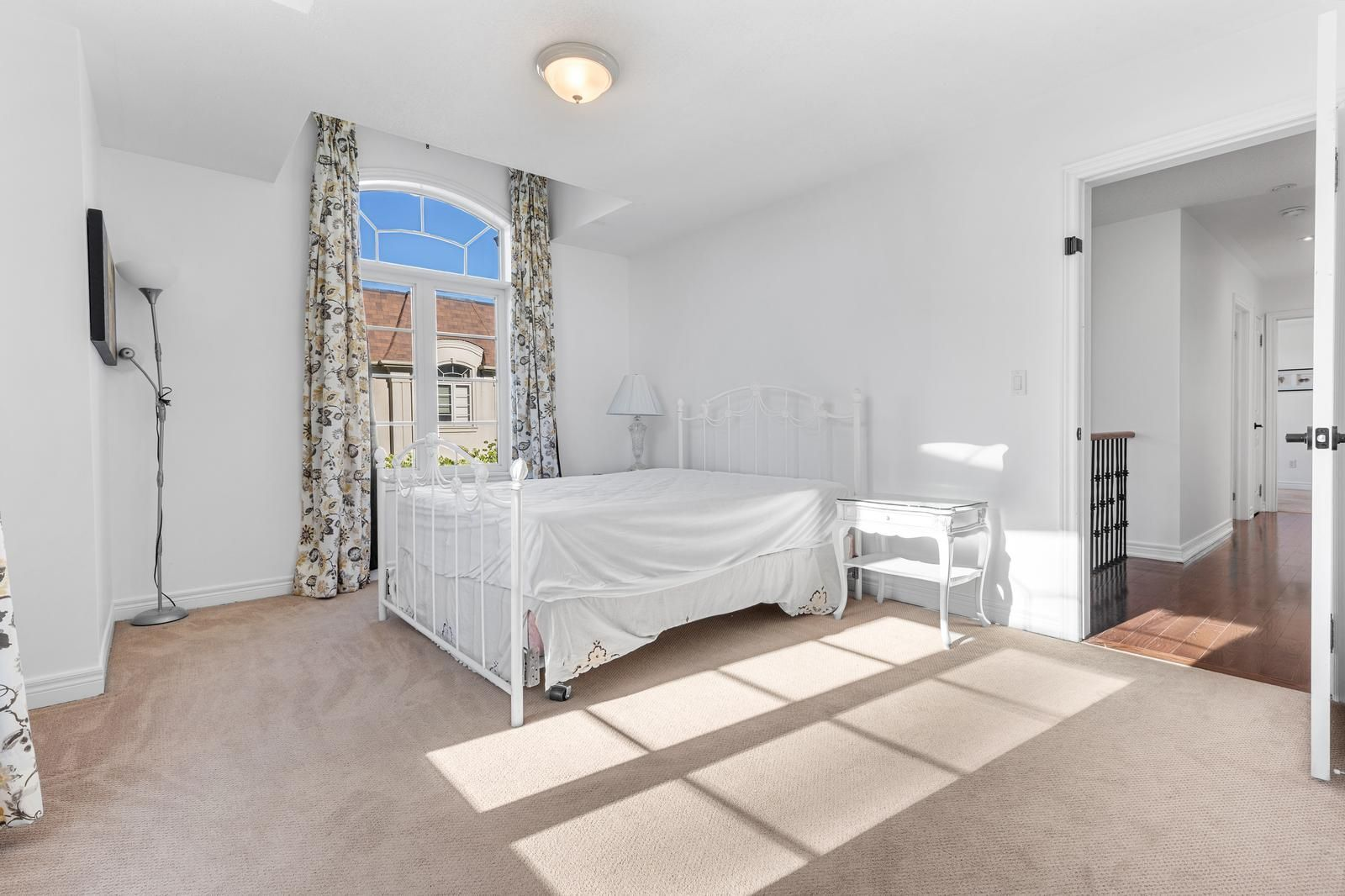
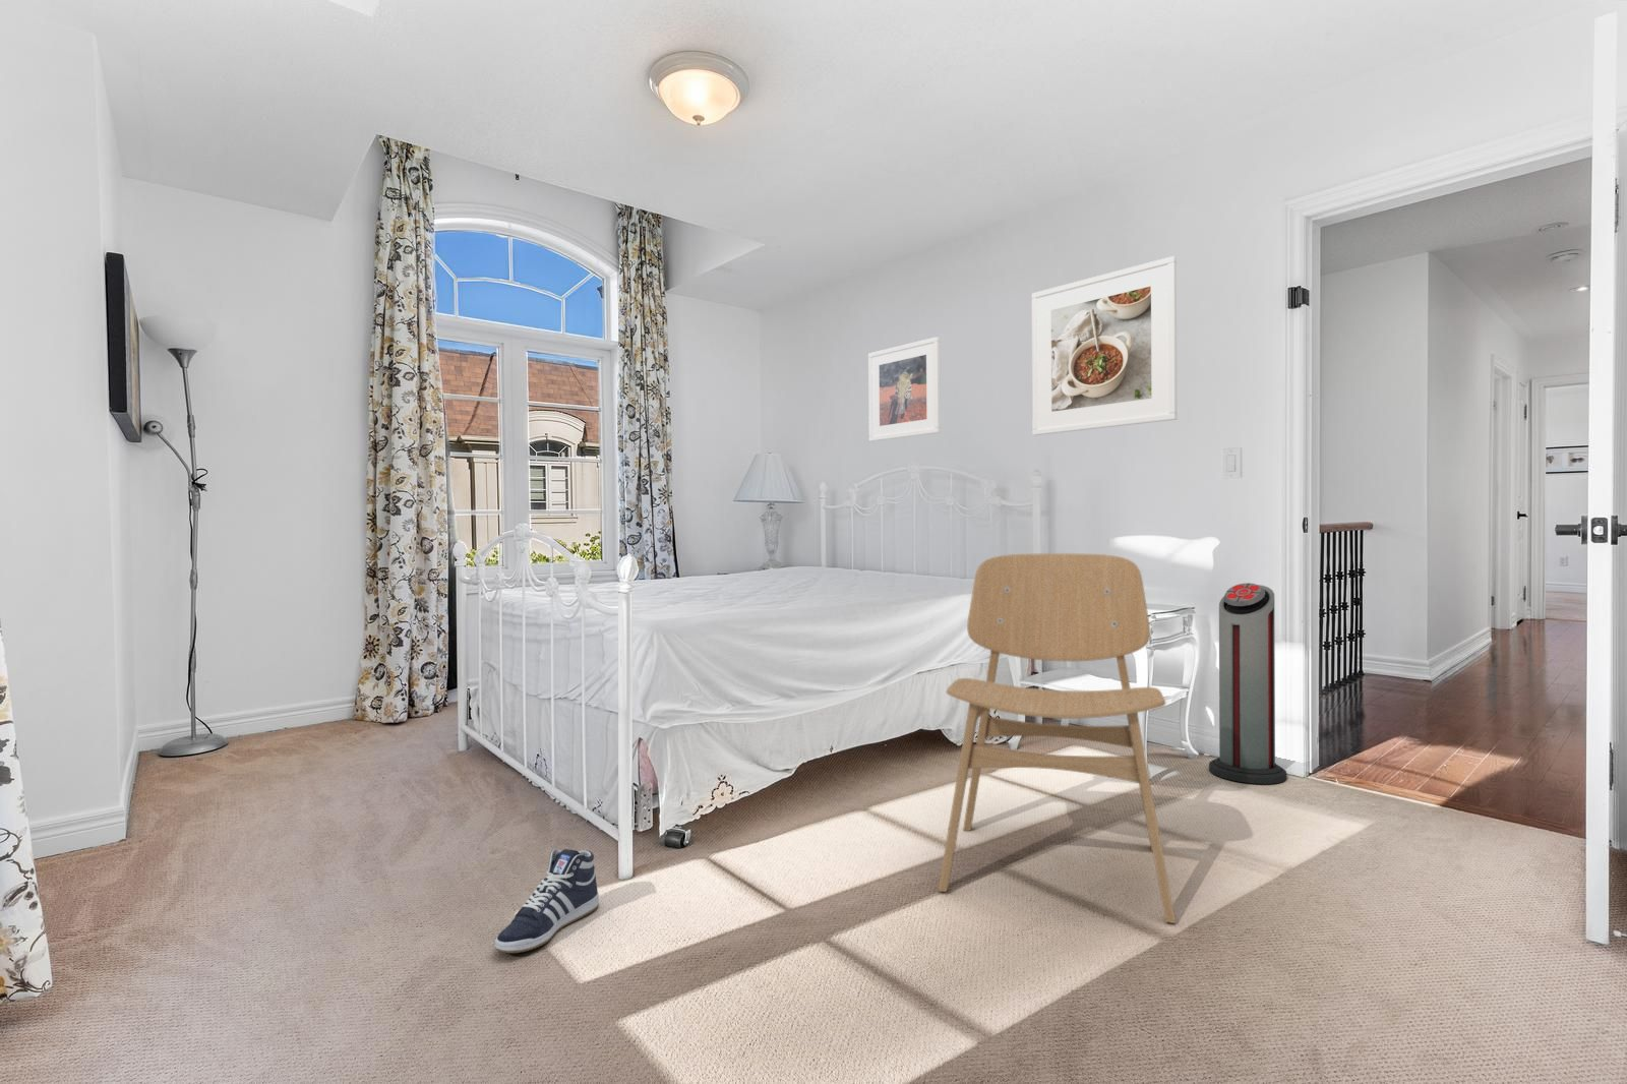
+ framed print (902, 391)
+ sneaker (548, 894)
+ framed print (1100, 352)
+ air purifier (1246, 679)
+ chair (1054, 711)
